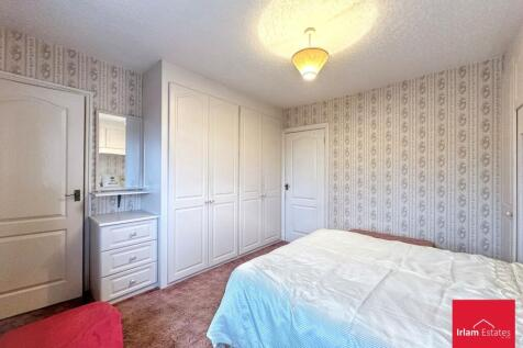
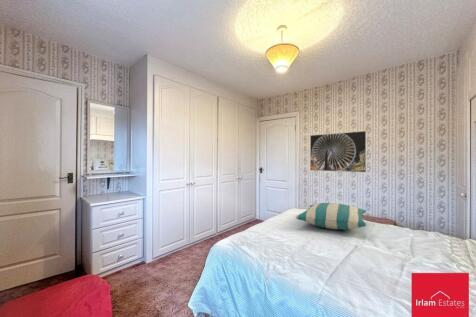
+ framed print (336, 152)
+ pillow (332, 214)
